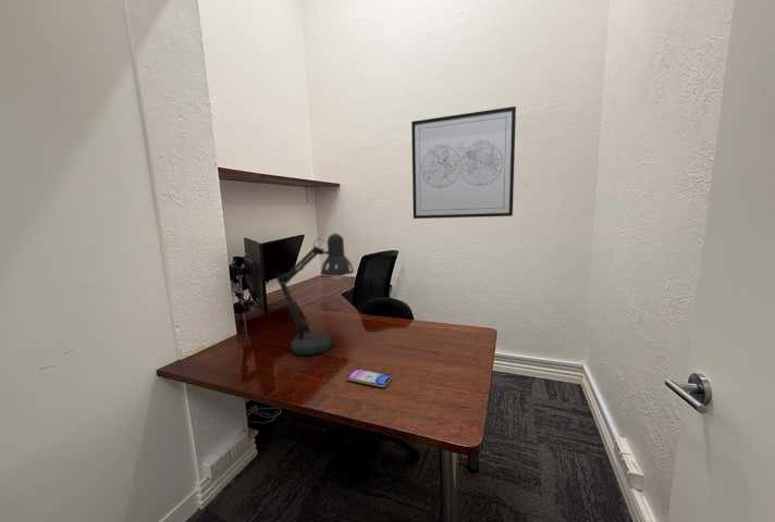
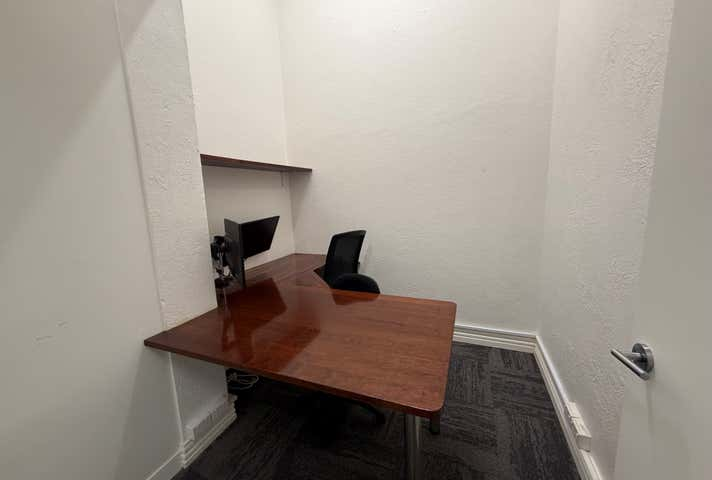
- desk lamp (321, 274)
- smartphone (369, 377)
- wall art (460, 166)
